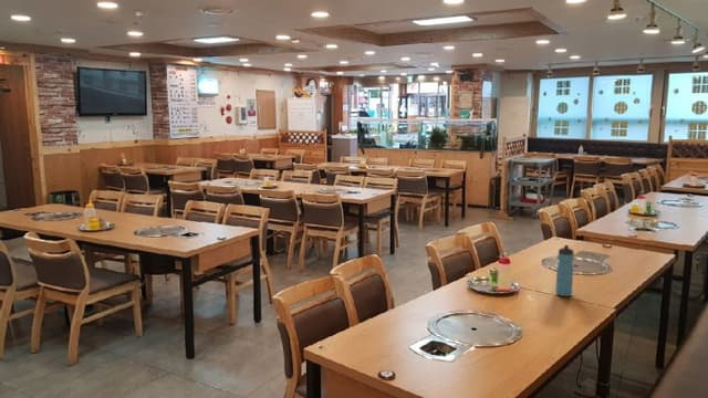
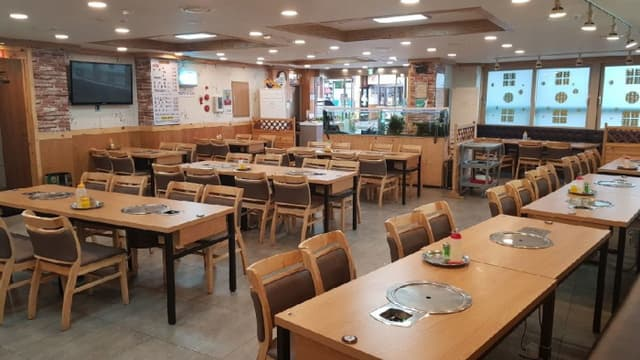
- water bottle (564, 270)
